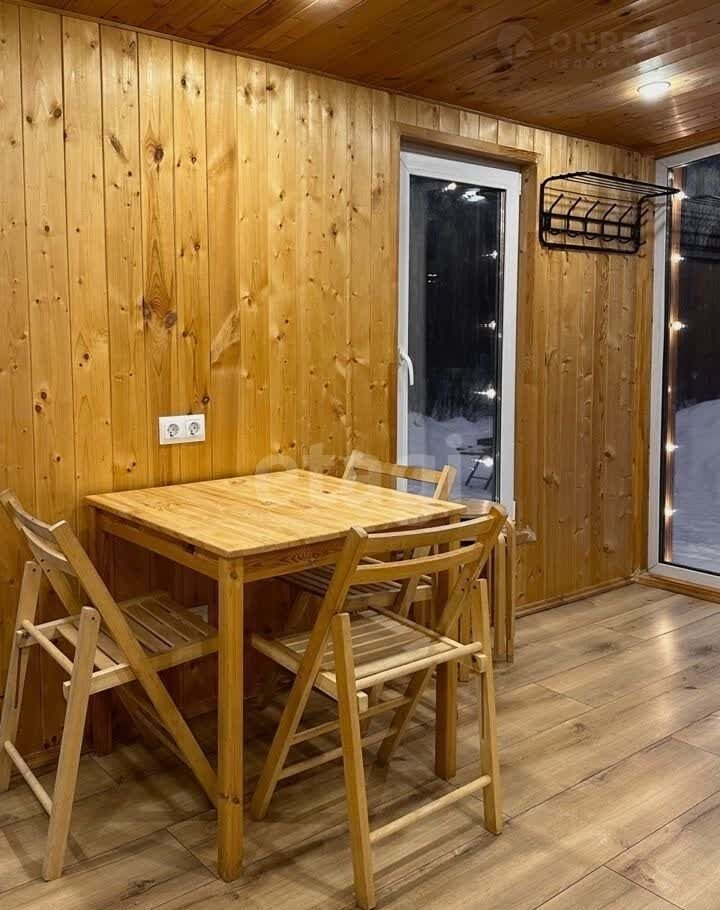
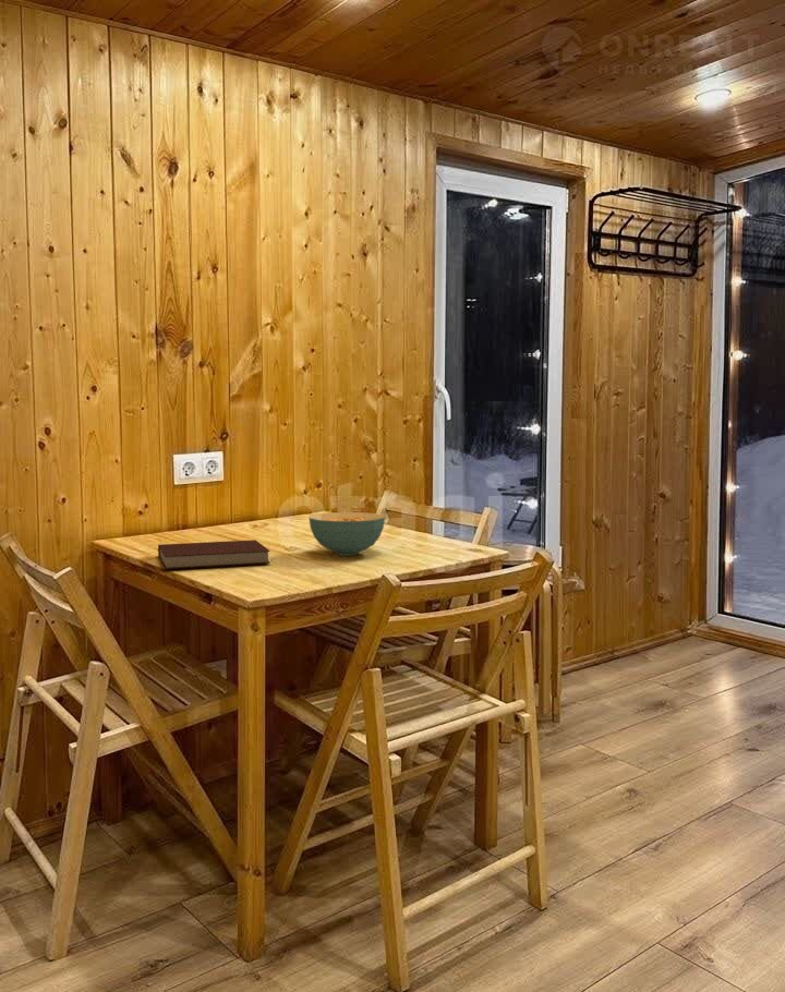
+ notebook (213, 553)
+ cereal bowl (347, 534)
